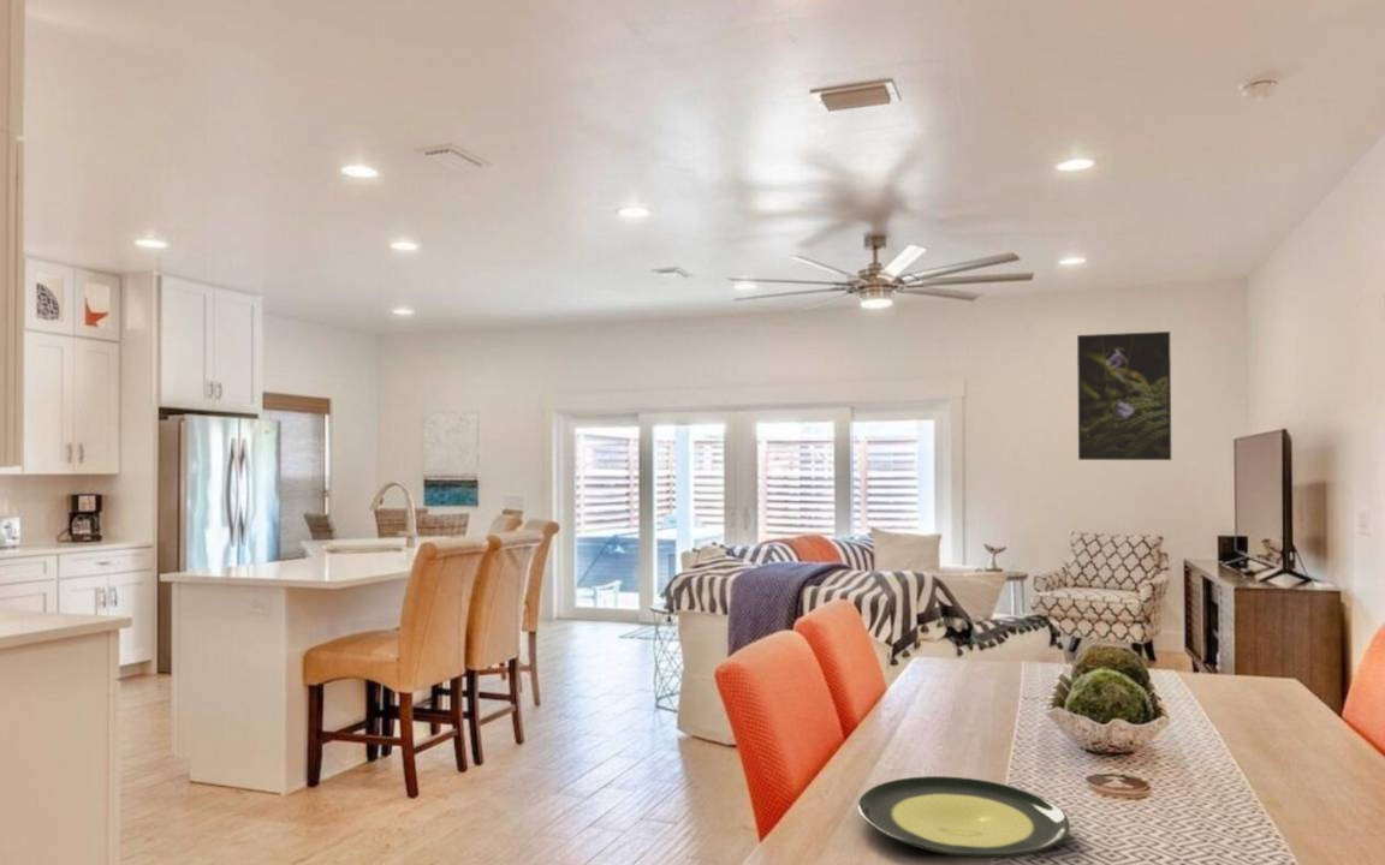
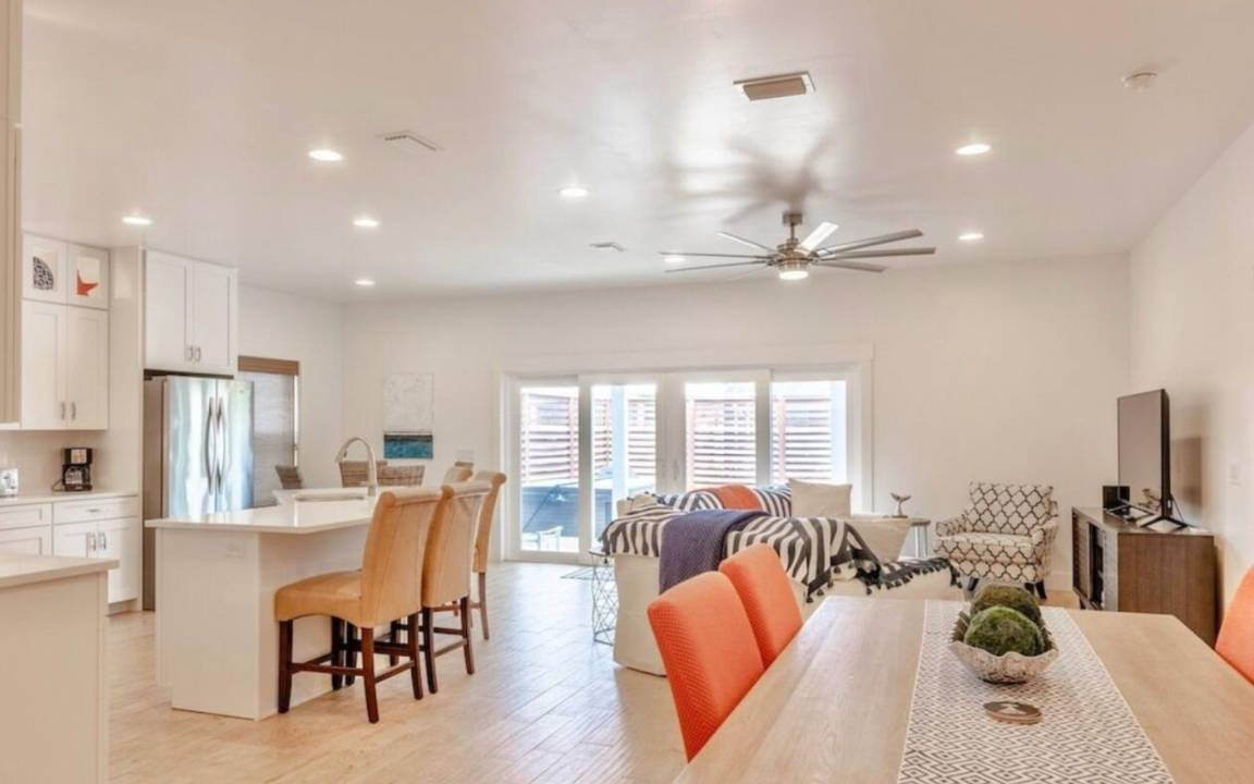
- plate (961, 818)
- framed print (1123, 396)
